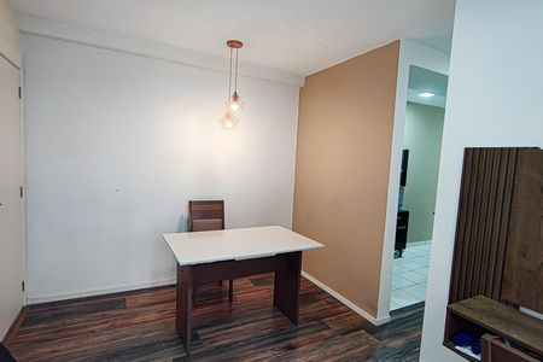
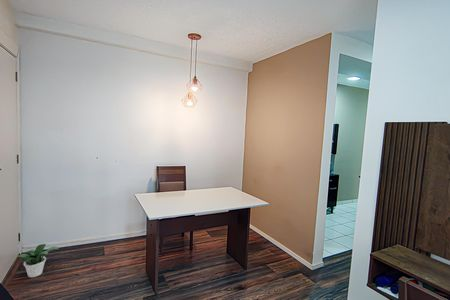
+ potted plant (38, 261)
